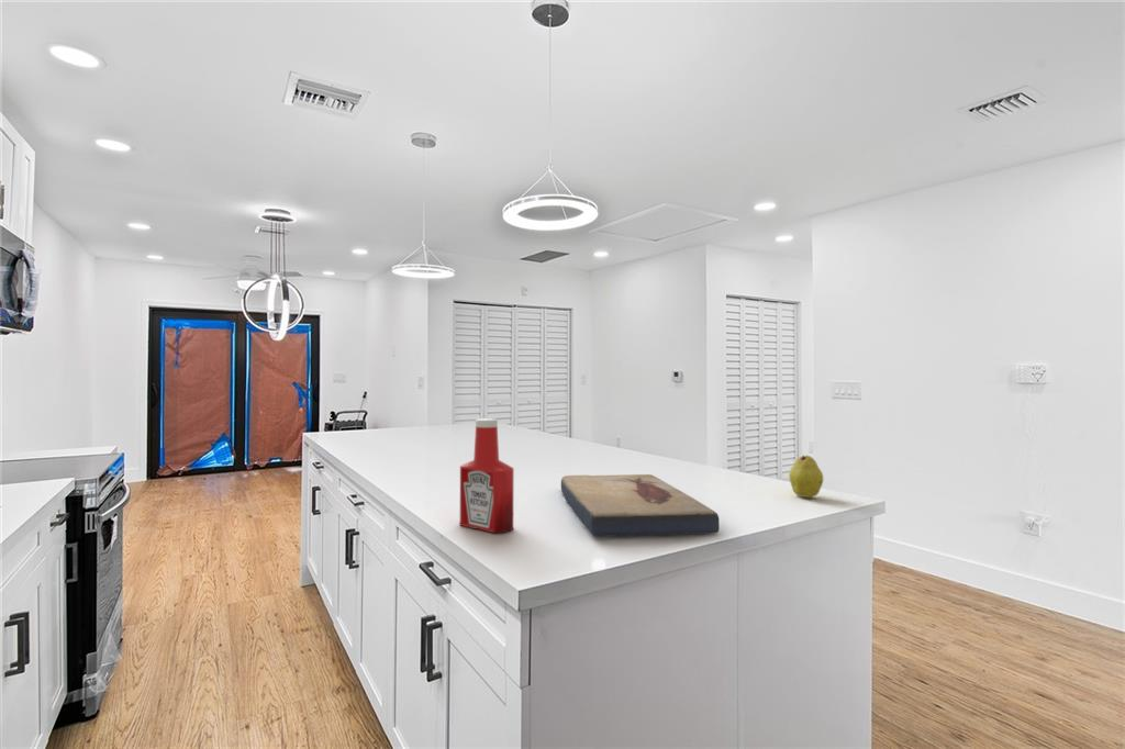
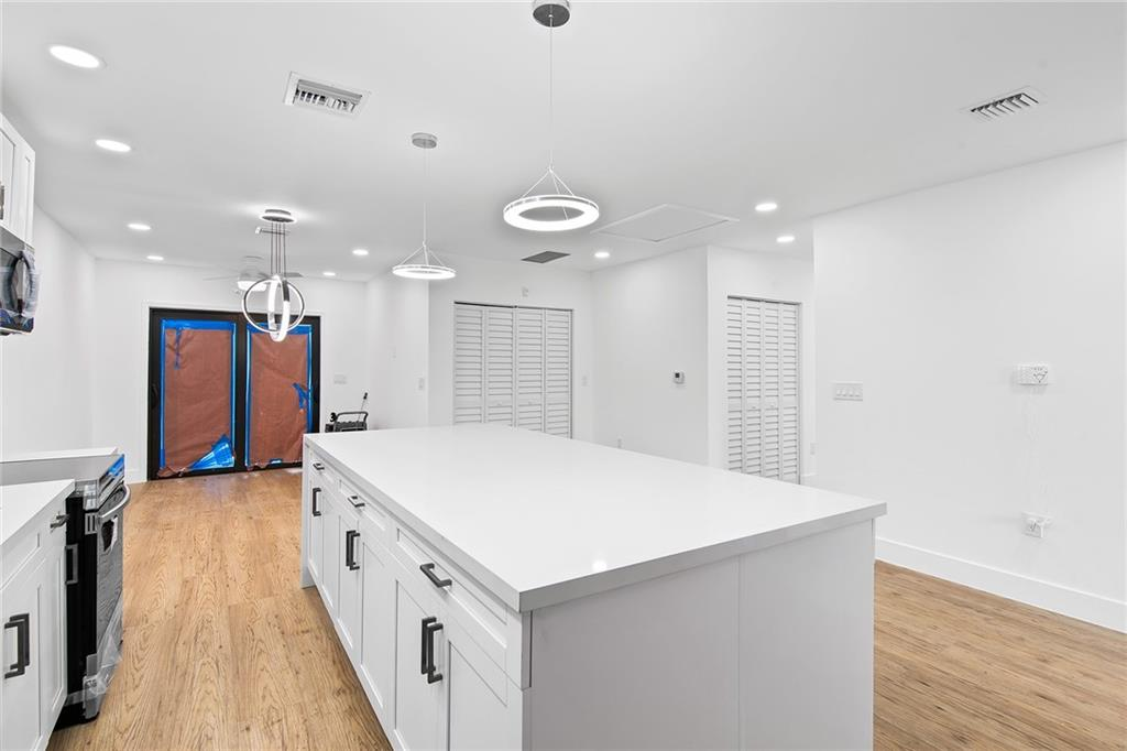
- fruit (805, 476)
- soap bottle (486, 472)
- fish fossil (627, 499)
